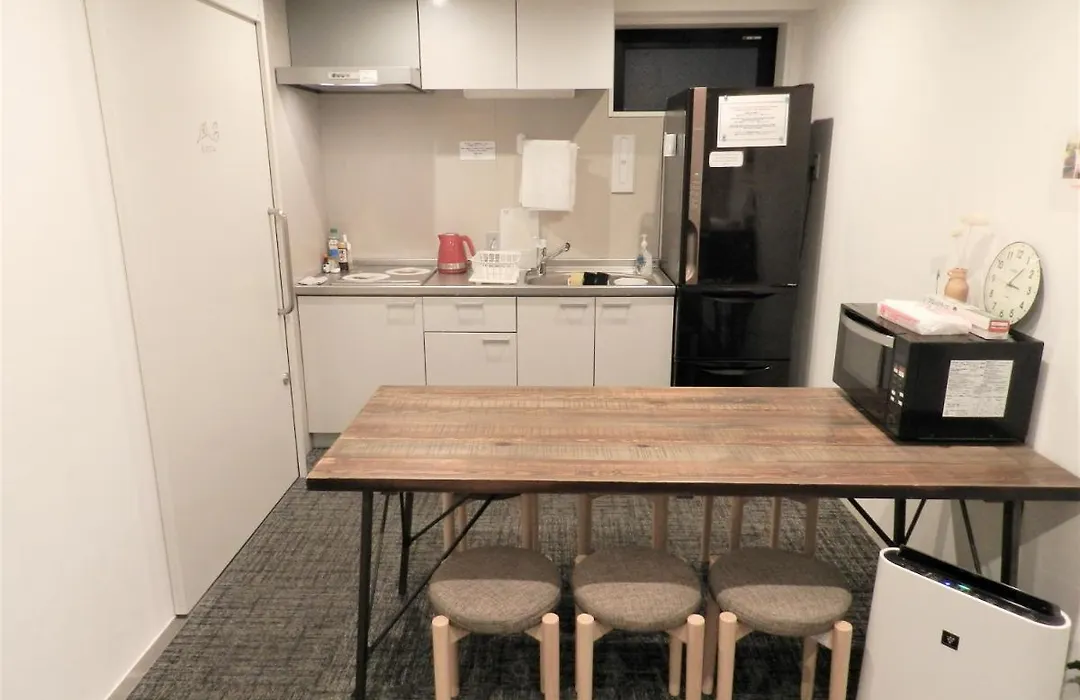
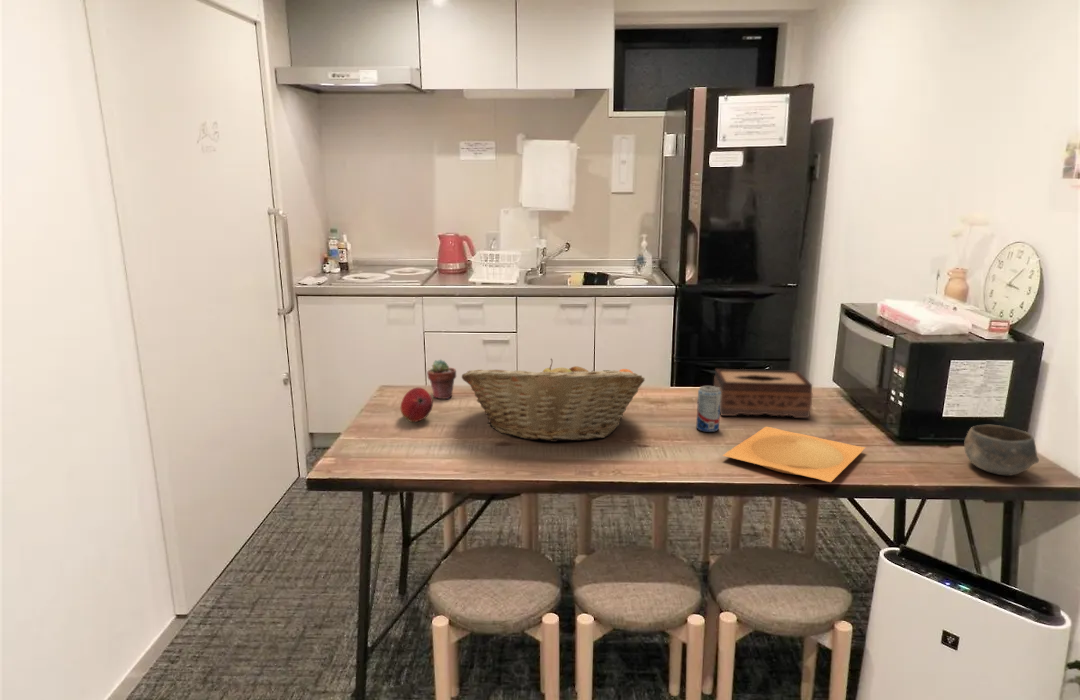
+ fruit basket (552, 391)
+ potted succulent (441, 377)
+ beverage can (708, 408)
+ fruit (416, 403)
+ bowl (1000, 451)
+ tissue box (760, 392)
+ plate (795, 449)
